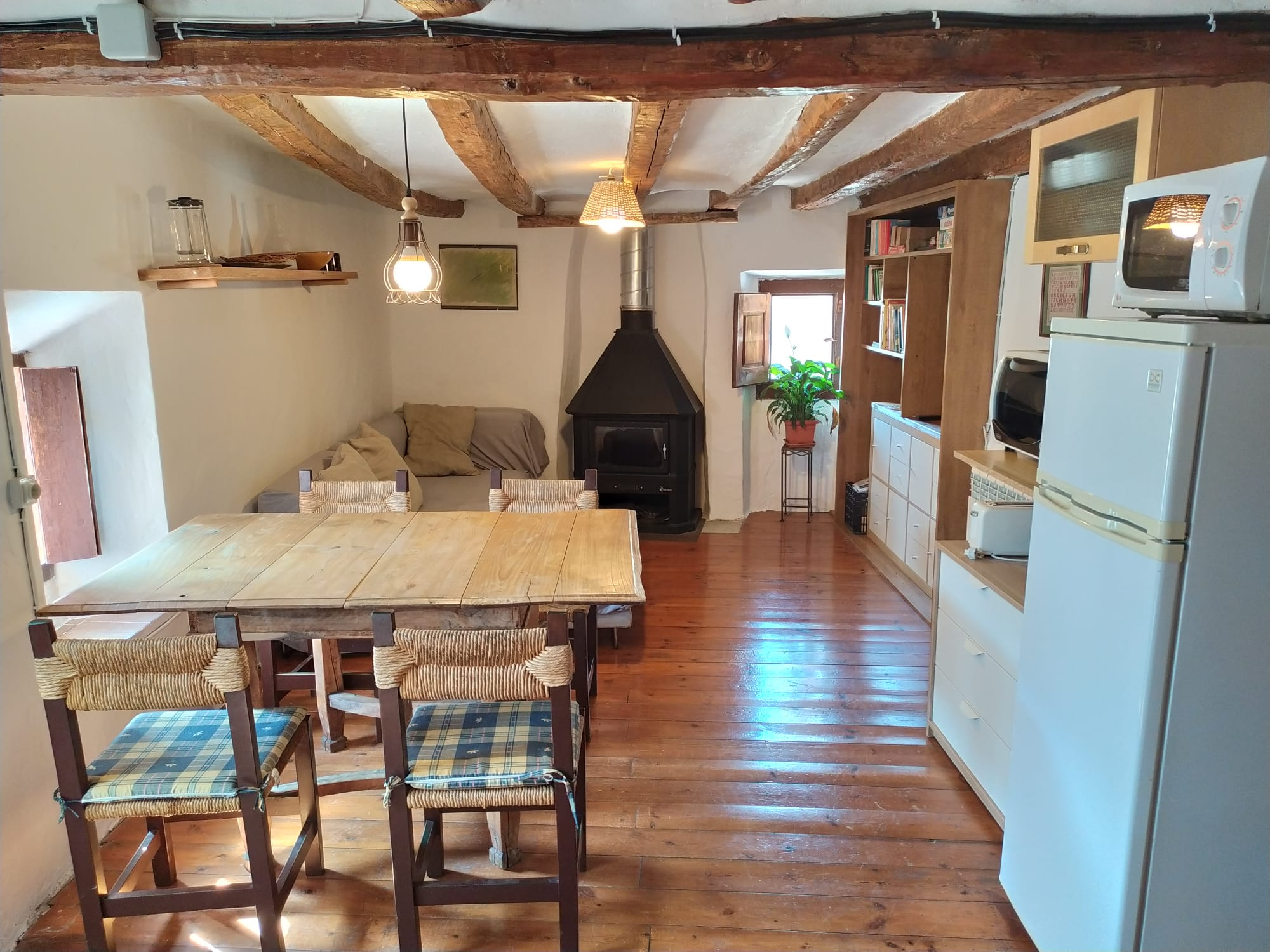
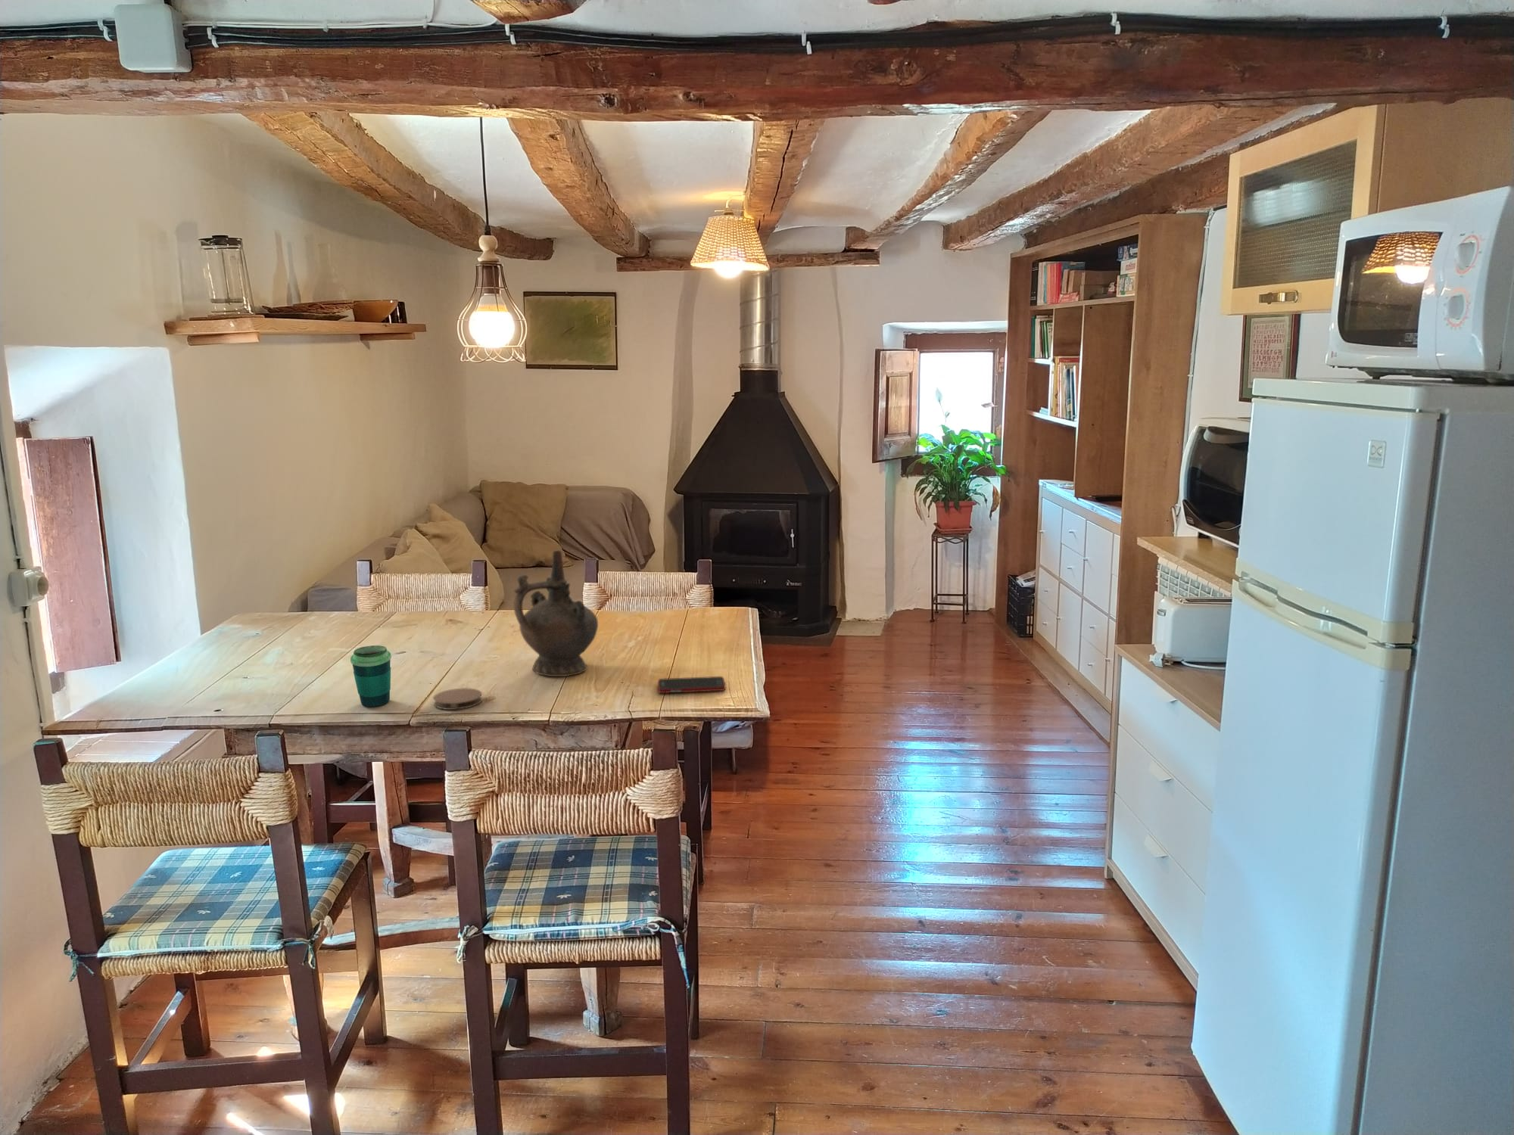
+ ceremonial vessel (554, 612)
+ coaster (458, 699)
+ cup (372, 676)
+ cell phone (691, 684)
